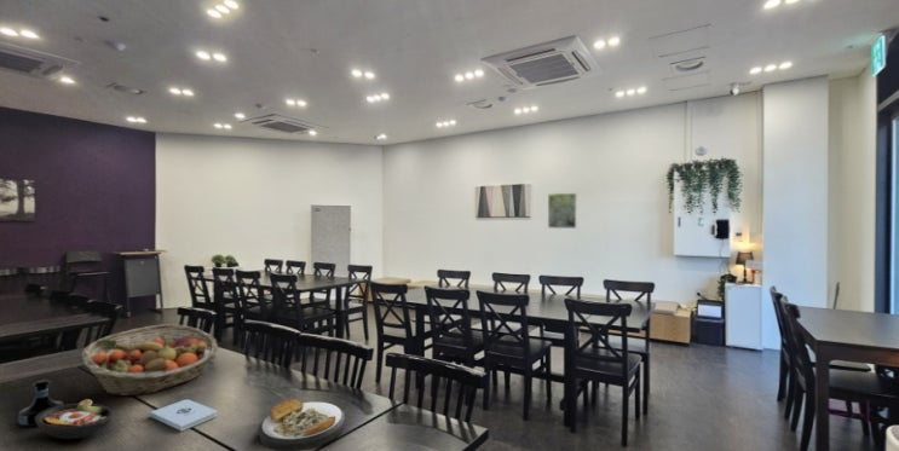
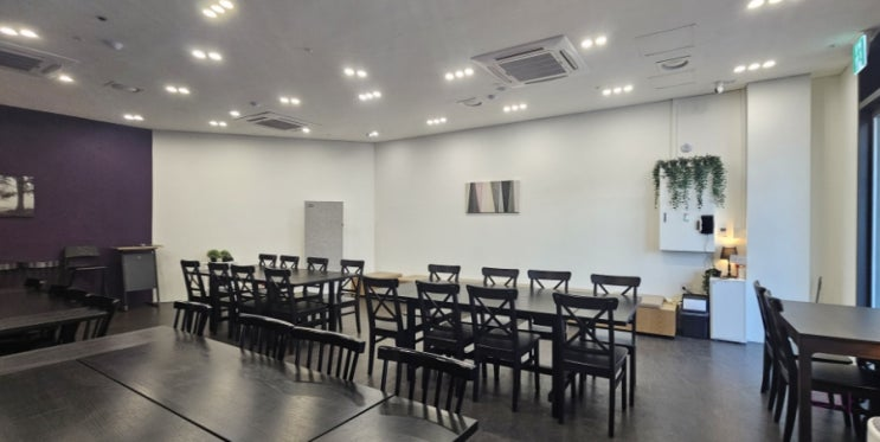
- tequila bottle (41, 400)
- plate (302, 421)
- fruit basket (155, 357)
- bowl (75, 422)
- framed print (561, 210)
- notepad (184, 414)
